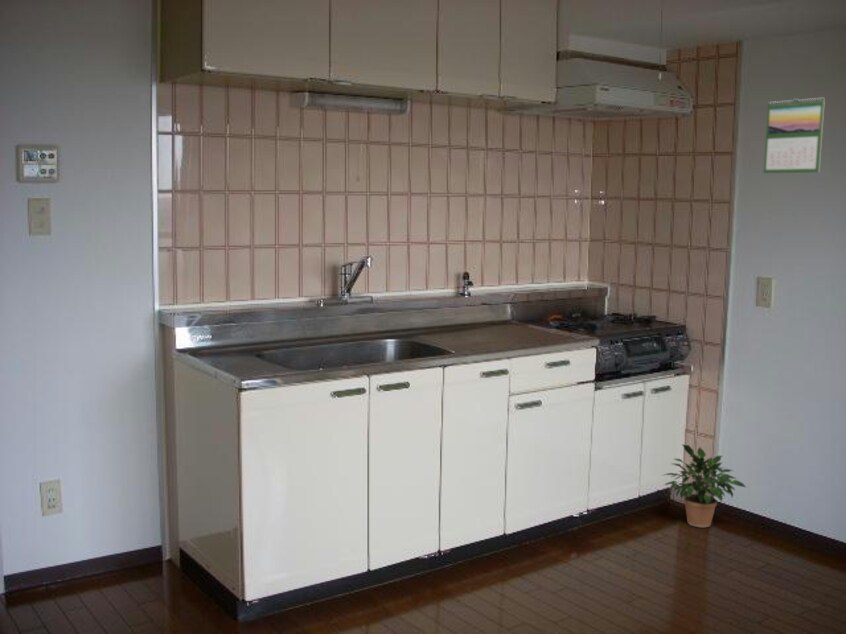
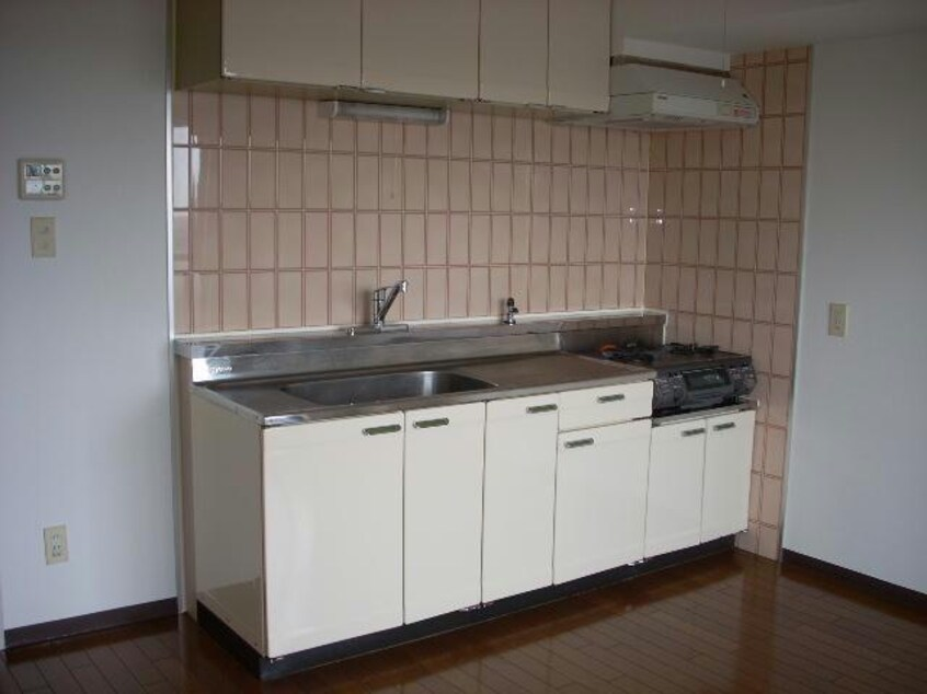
- potted plant (706, 487)
- calendar (793, 135)
